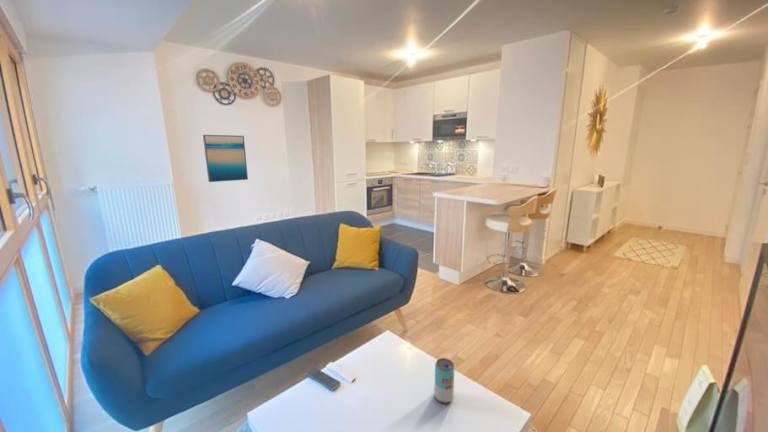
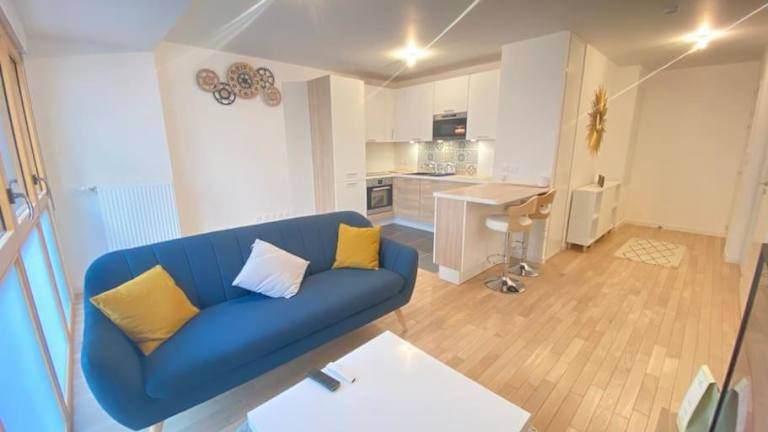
- wall art (226, 158)
- beverage can (444, 380)
